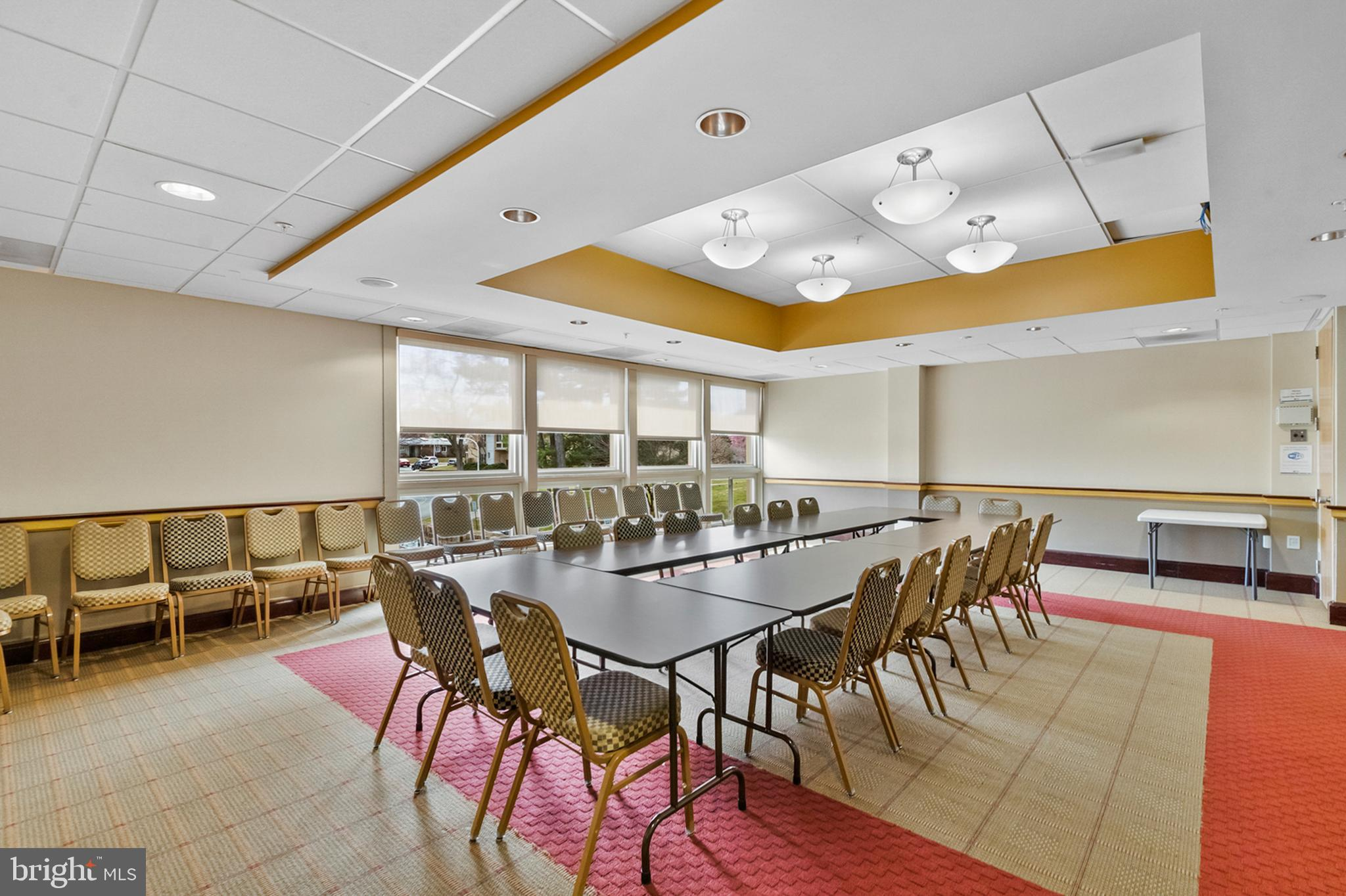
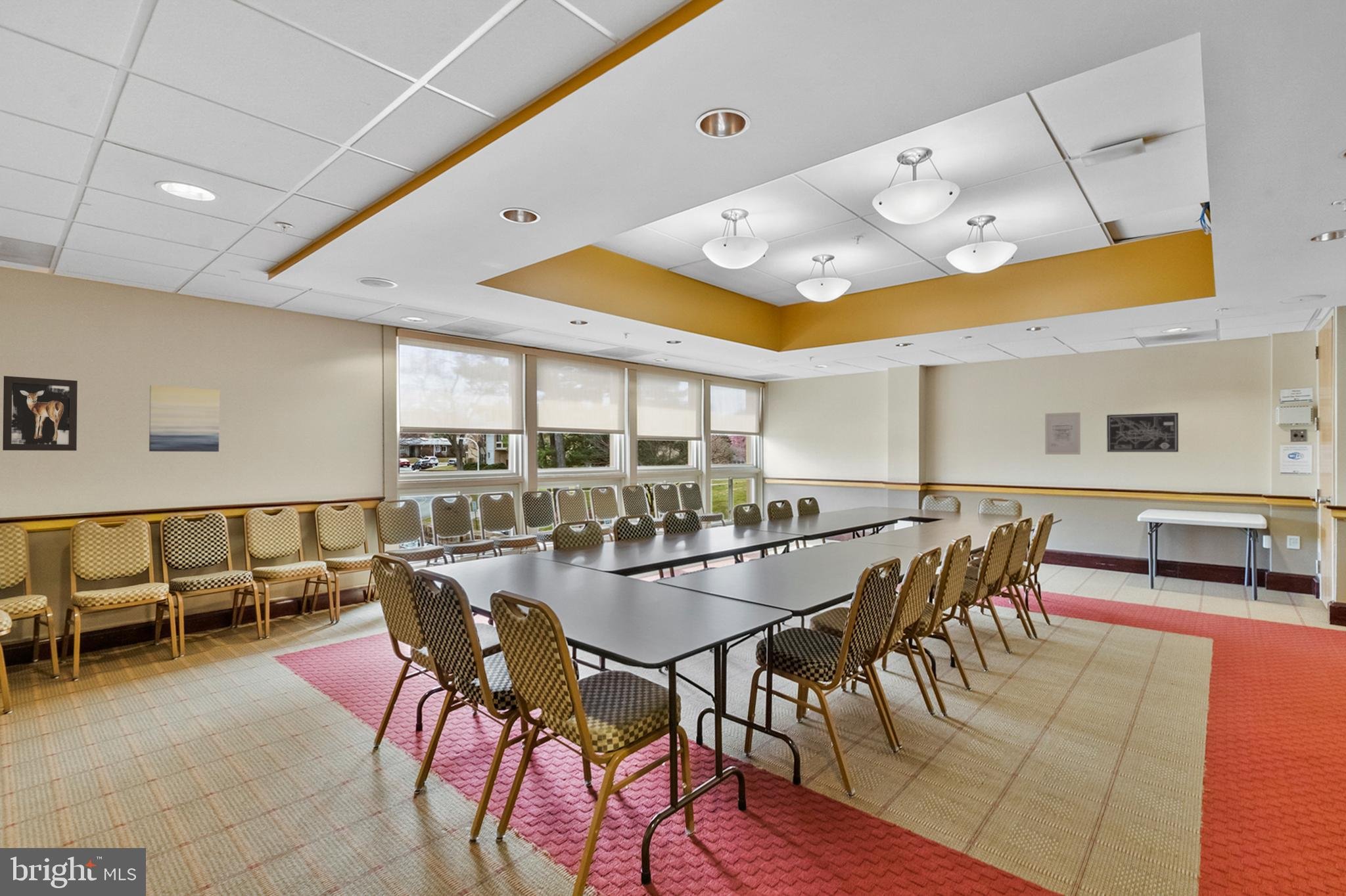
+ wall art (1062, 434)
+ wall art (185, 419)
+ wall art (1142, 433)
+ wall art (41, 414)
